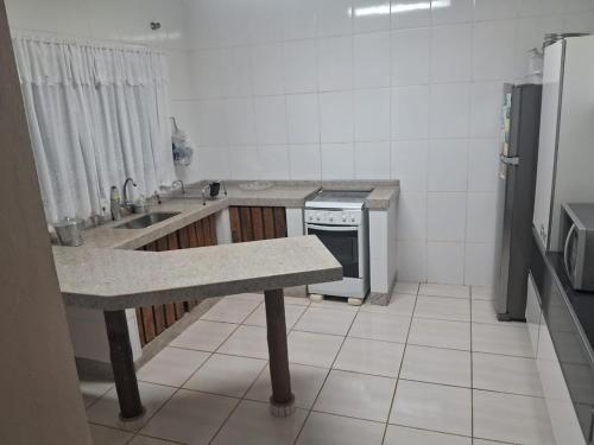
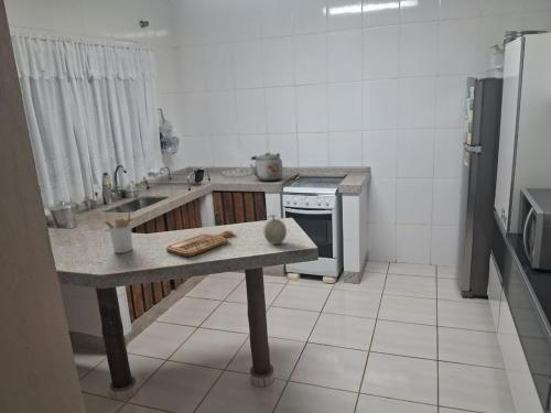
+ kettle (264, 166)
+ cutting board (205, 241)
+ fruit (273, 228)
+ utensil holder (122, 232)
